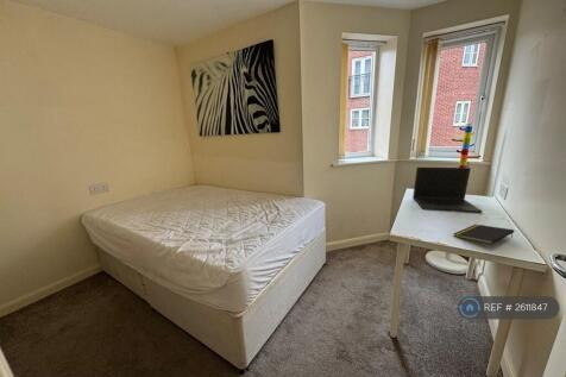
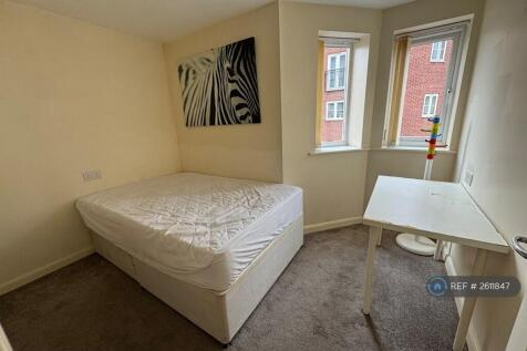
- laptop (447, 188)
- notepad (483, 233)
